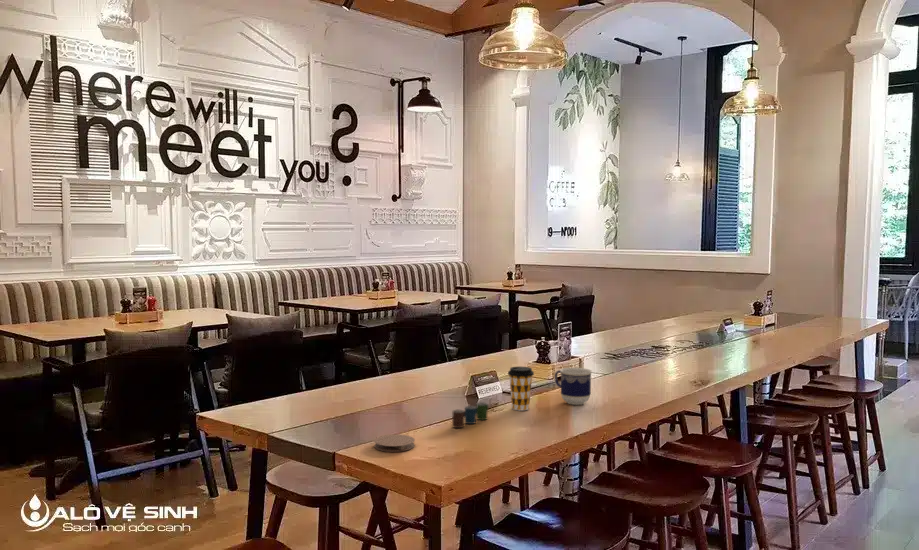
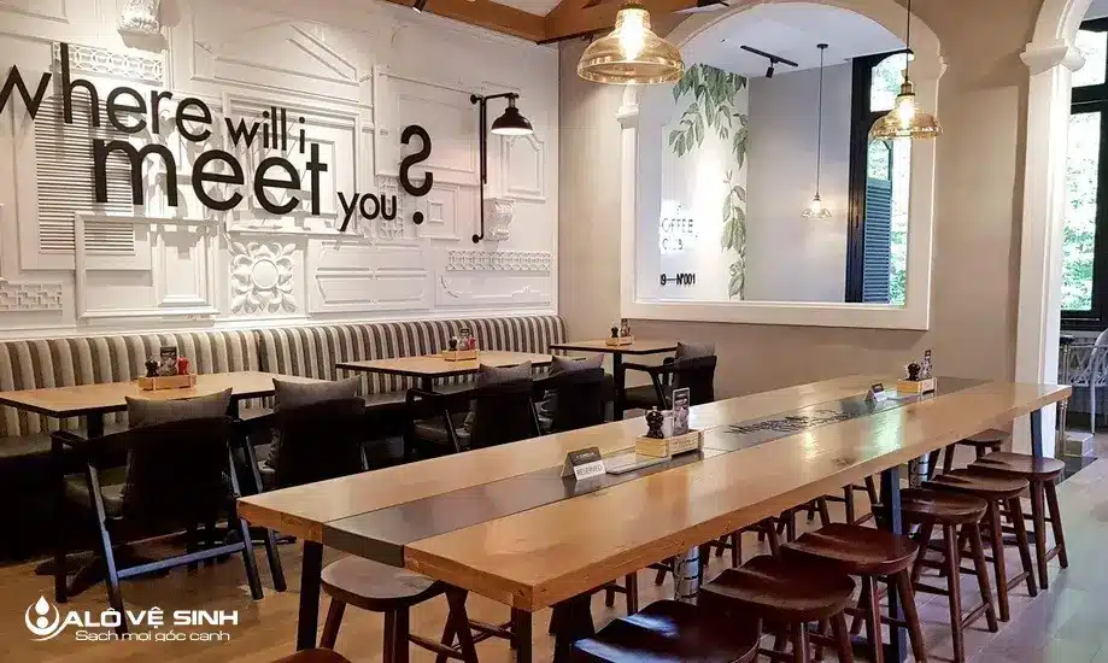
- coffee cup (520, 388)
- coaster (394, 442)
- cup (471, 409)
- cup (571, 385)
